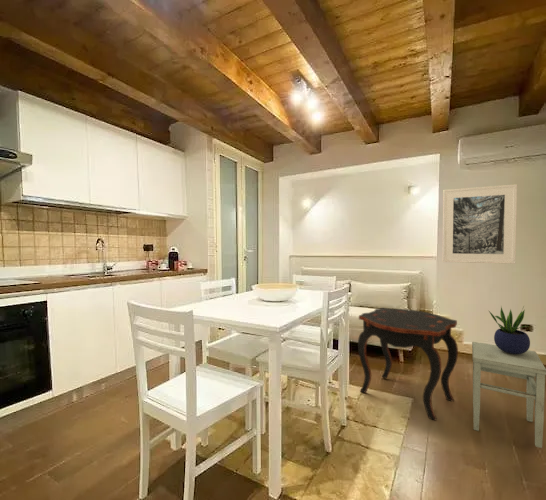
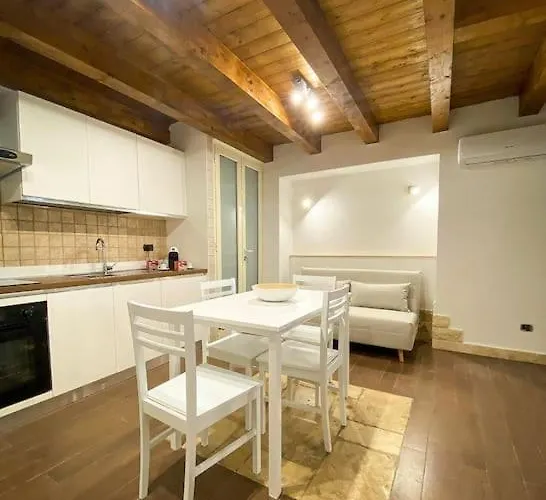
- side table (405, 347)
- potted plant (509, 328)
- stool (504, 389)
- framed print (477, 225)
